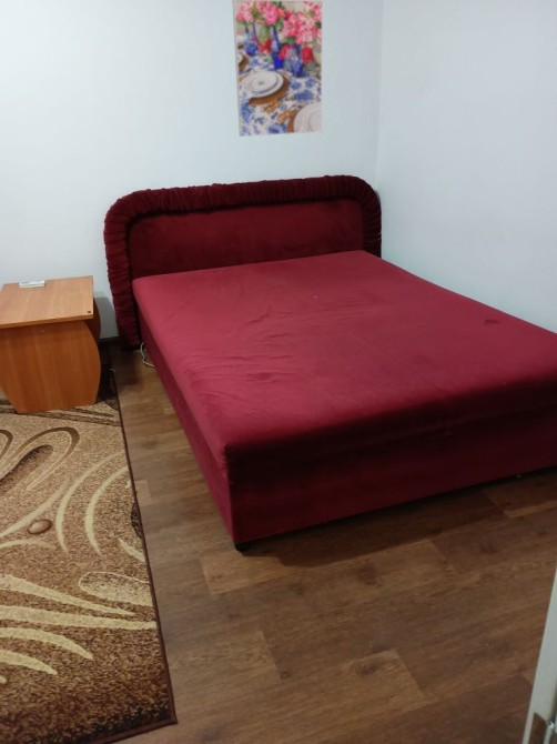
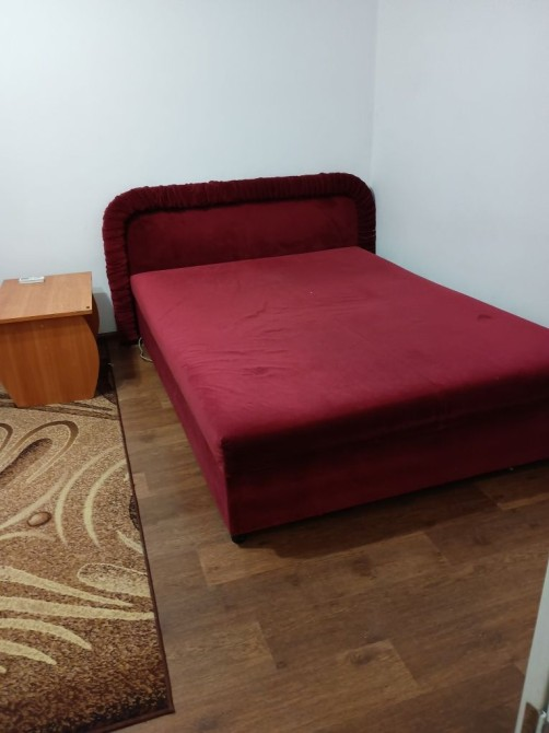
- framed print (280, 70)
